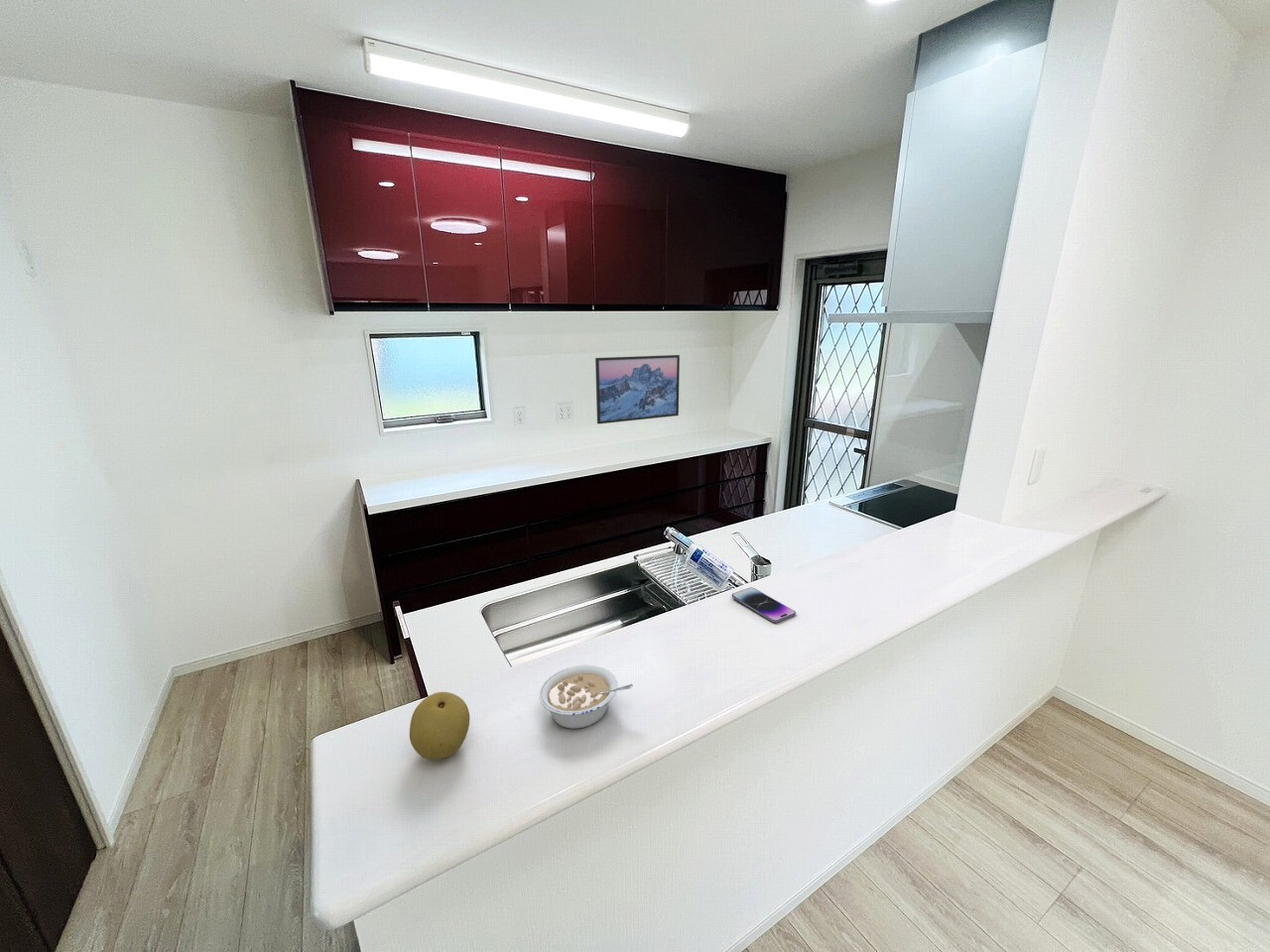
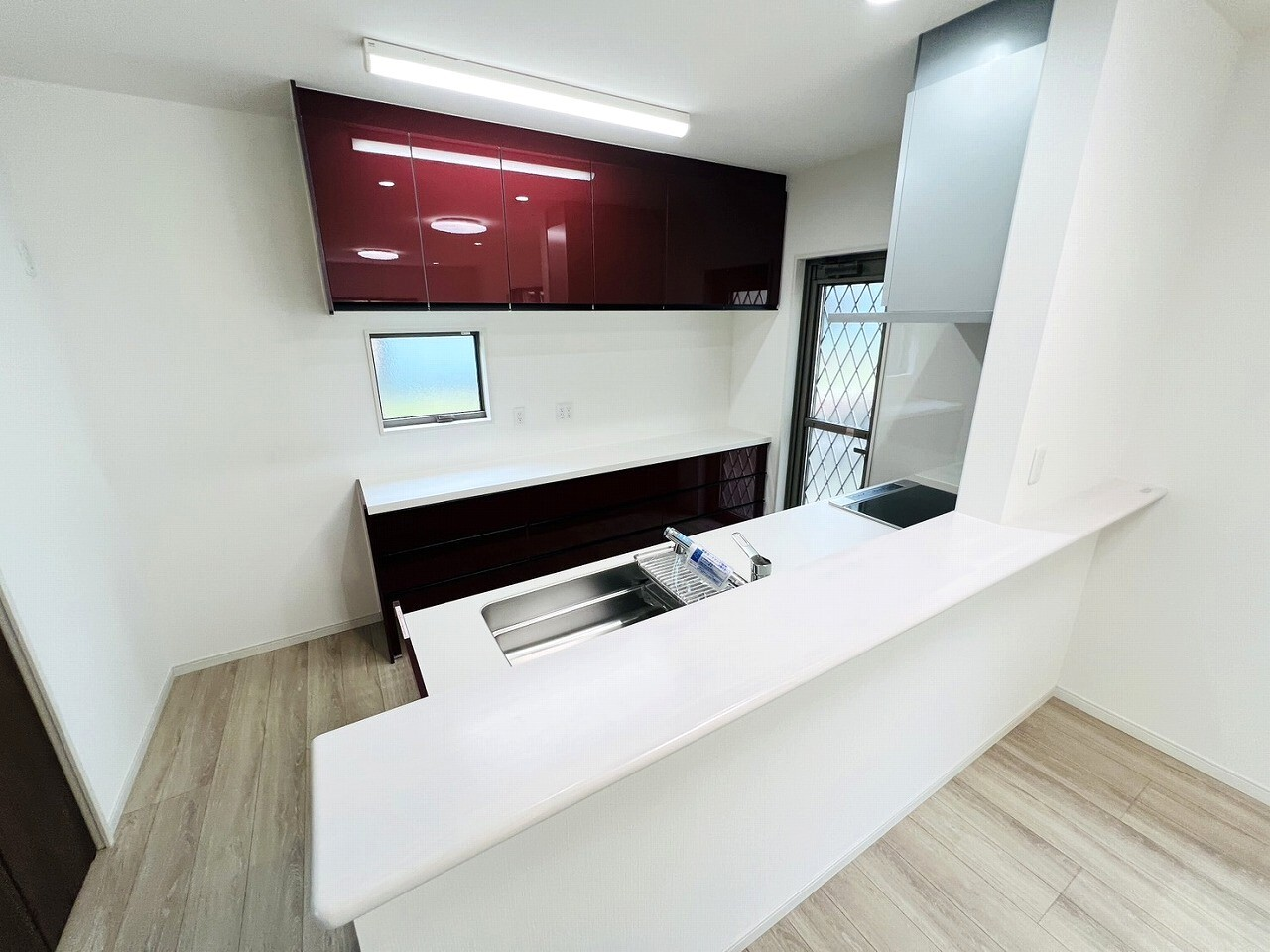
- fruit (440, 726)
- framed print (639, 388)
- legume (581, 695)
- smartphone (762, 604)
